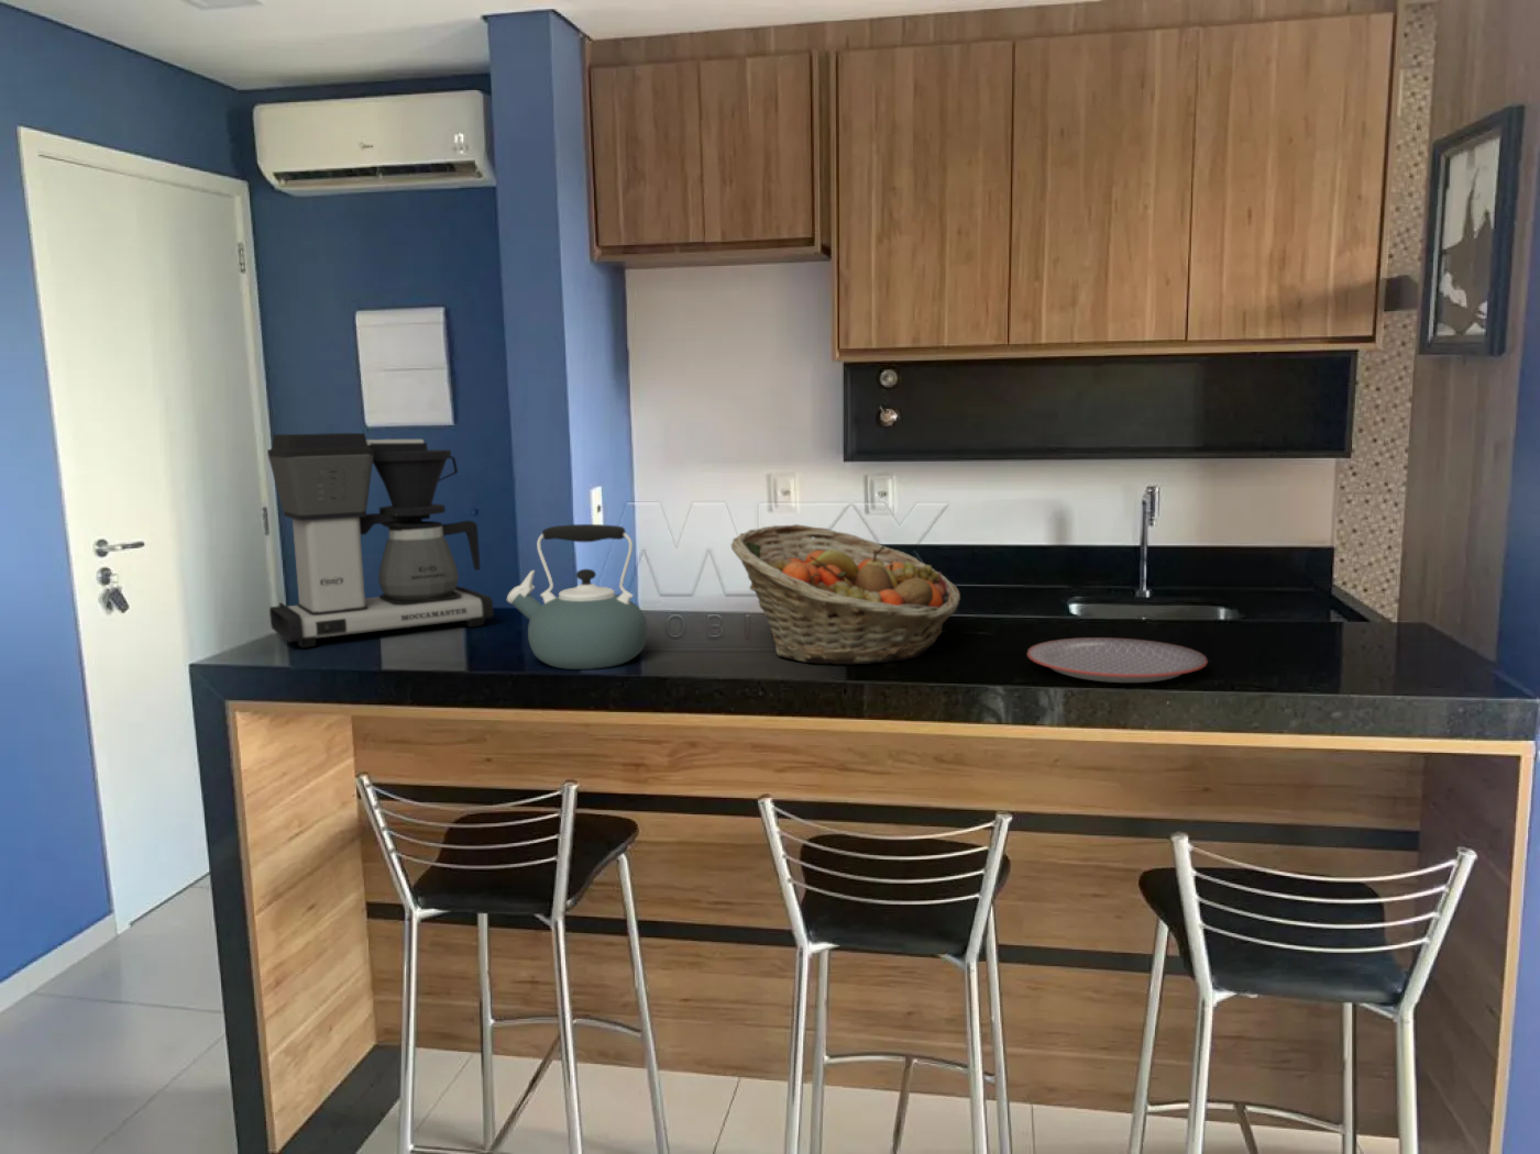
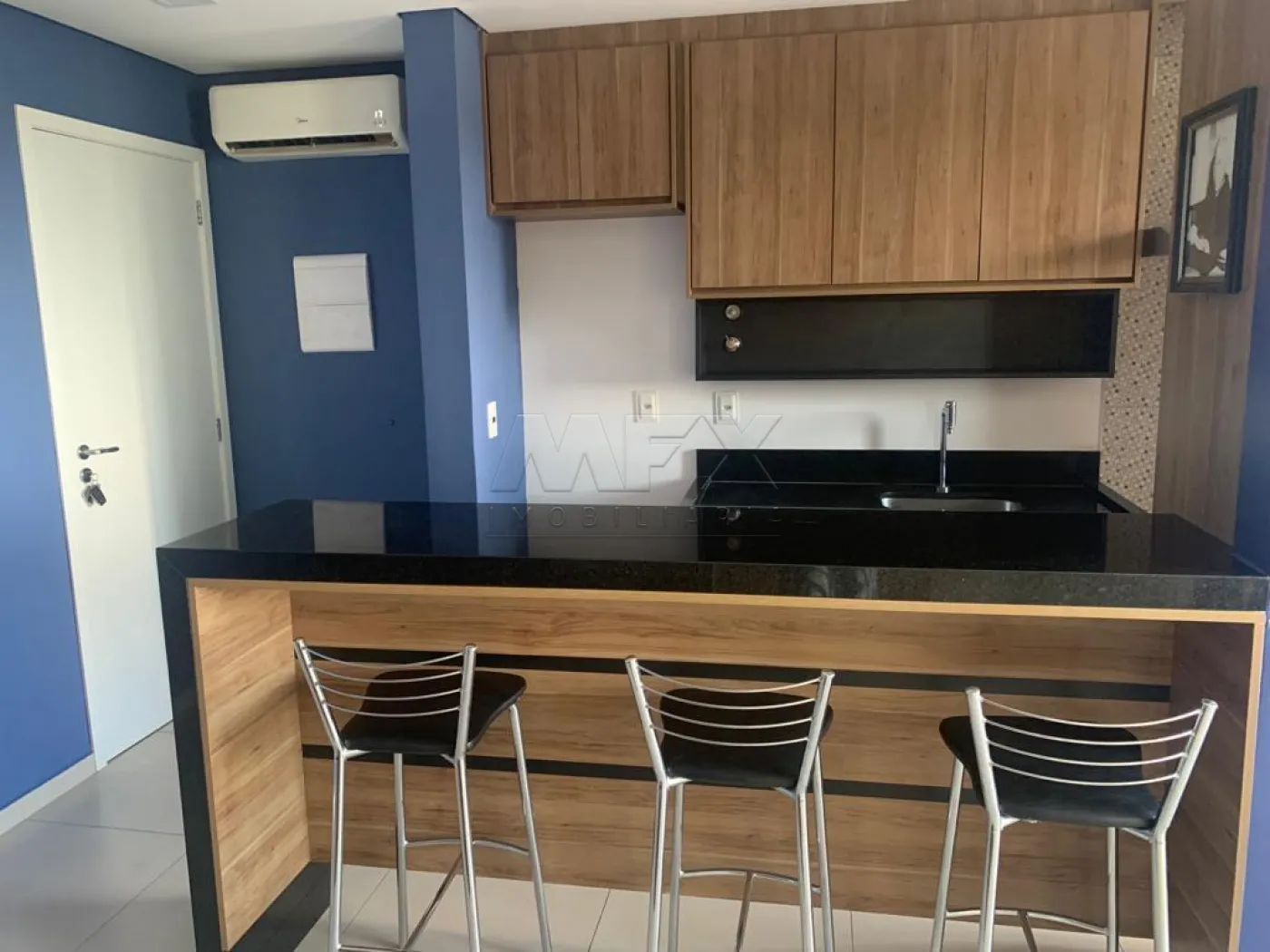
- plate (1114, 661)
- coffee maker (384, 525)
- kettle (575, 593)
- fruit basket (846, 588)
